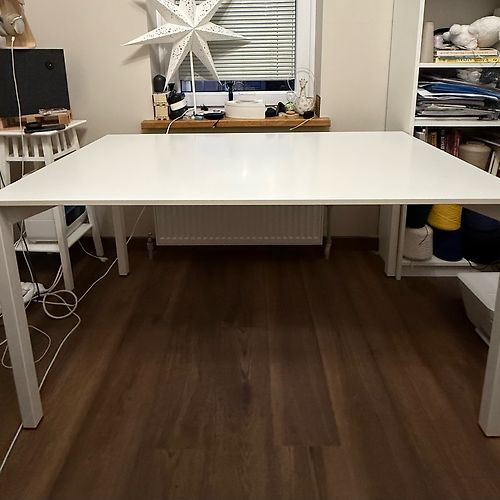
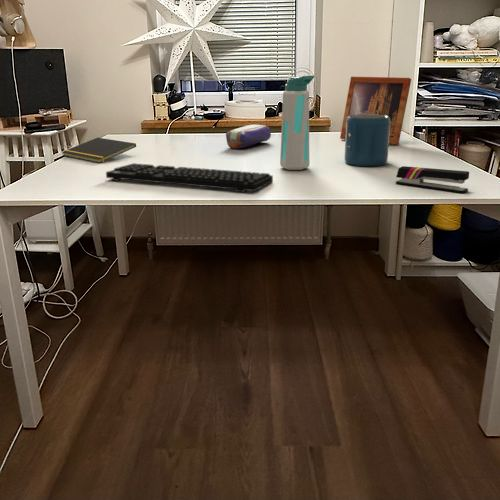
+ picture frame (377, 109)
+ speaker (367, 139)
+ notepad (98, 149)
+ pencil case (249, 135)
+ water bottle (297, 123)
+ stapler (431, 177)
+ keyboard (188, 175)
